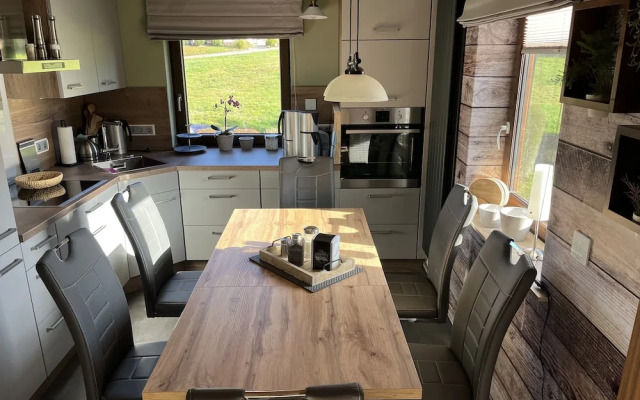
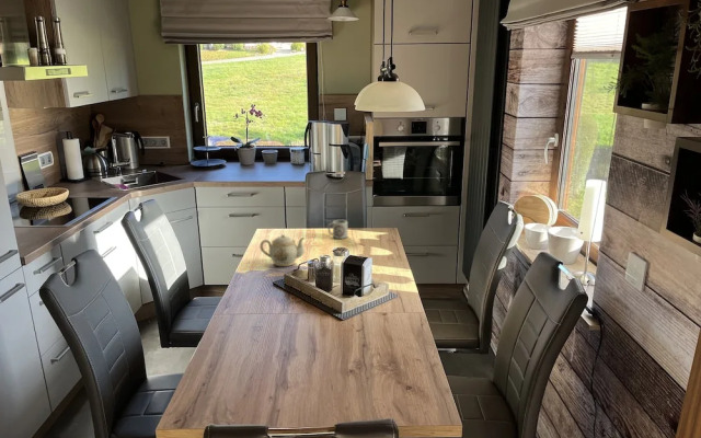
+ teapot (283, 249)
+ cup (337, 229)
